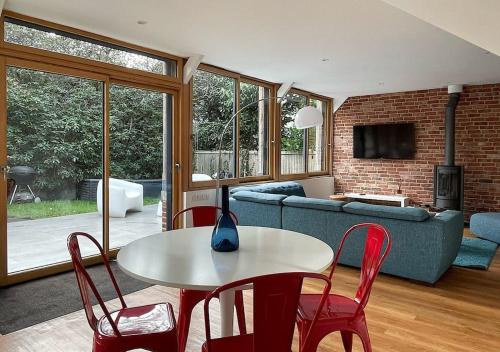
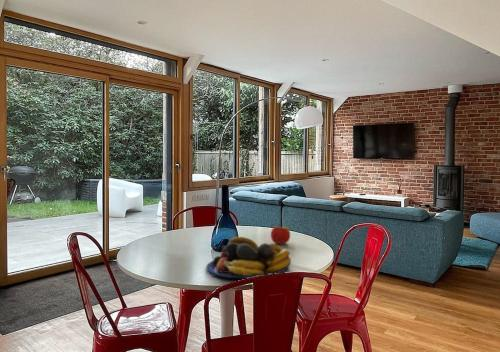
+ apple (280, 233)
+ fruit bowl (247, 252)
